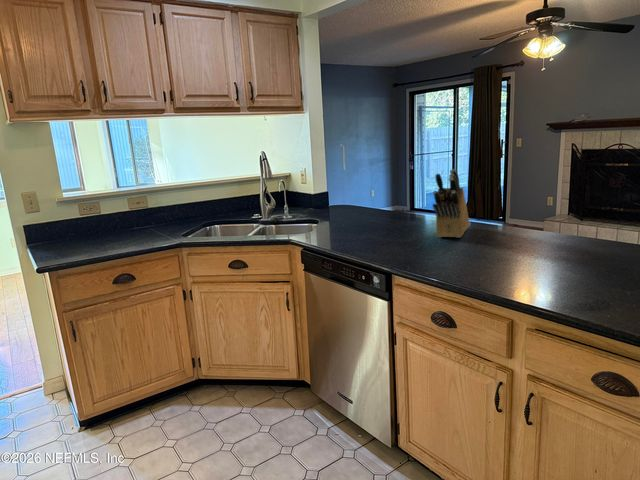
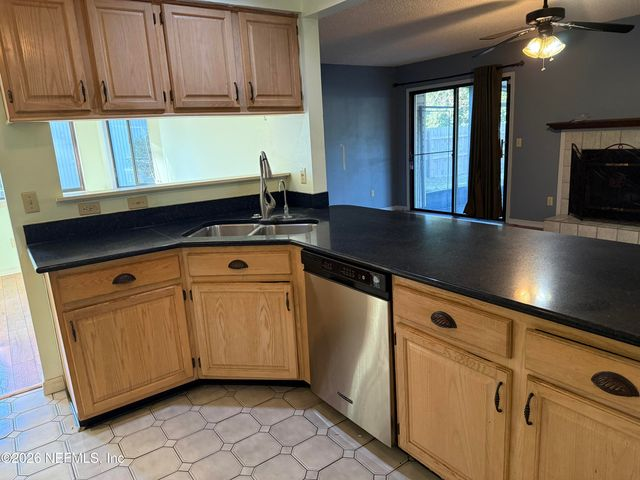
- knife block (451, 201)
